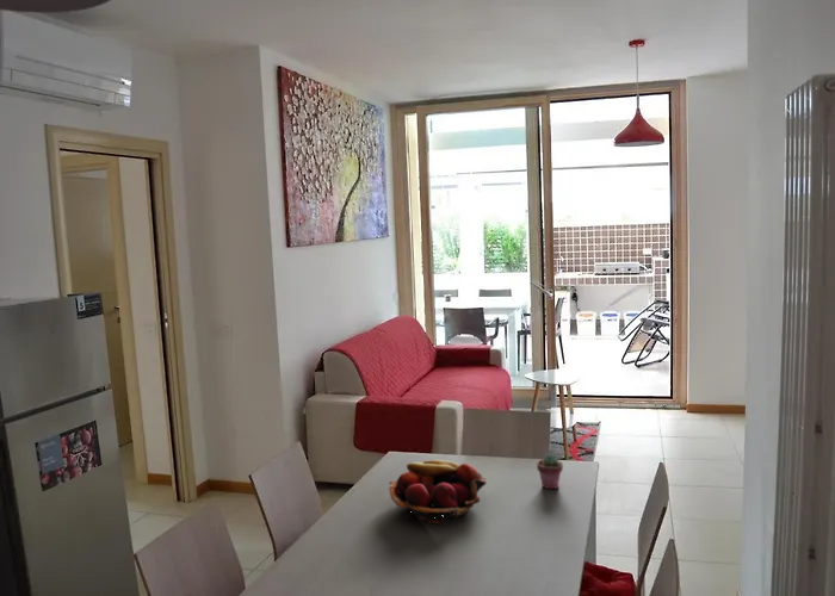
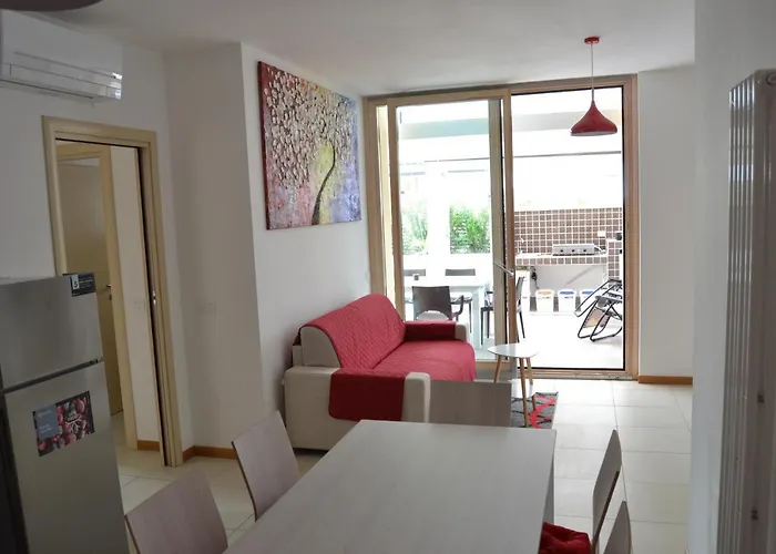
- potted succulent (550, 470)
- fruit basket (435, 485)
